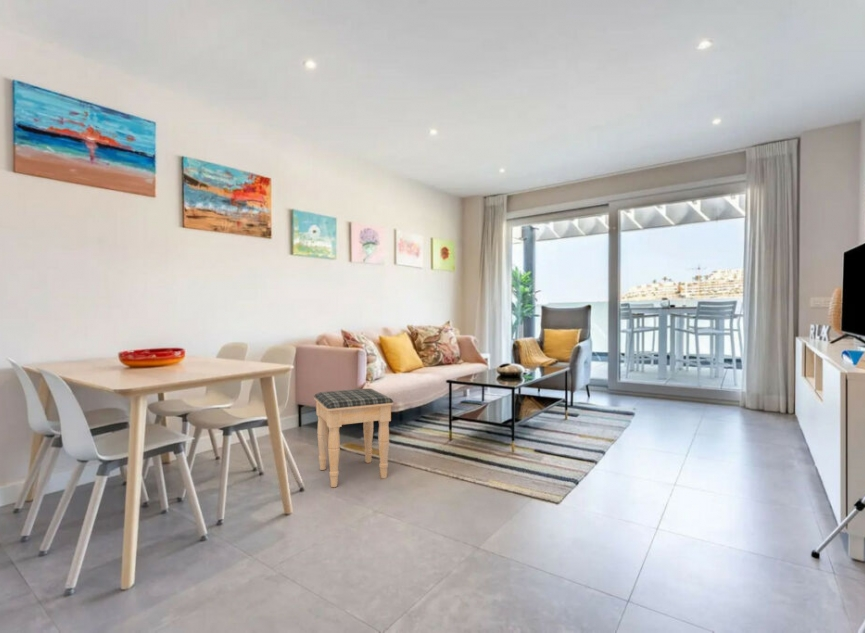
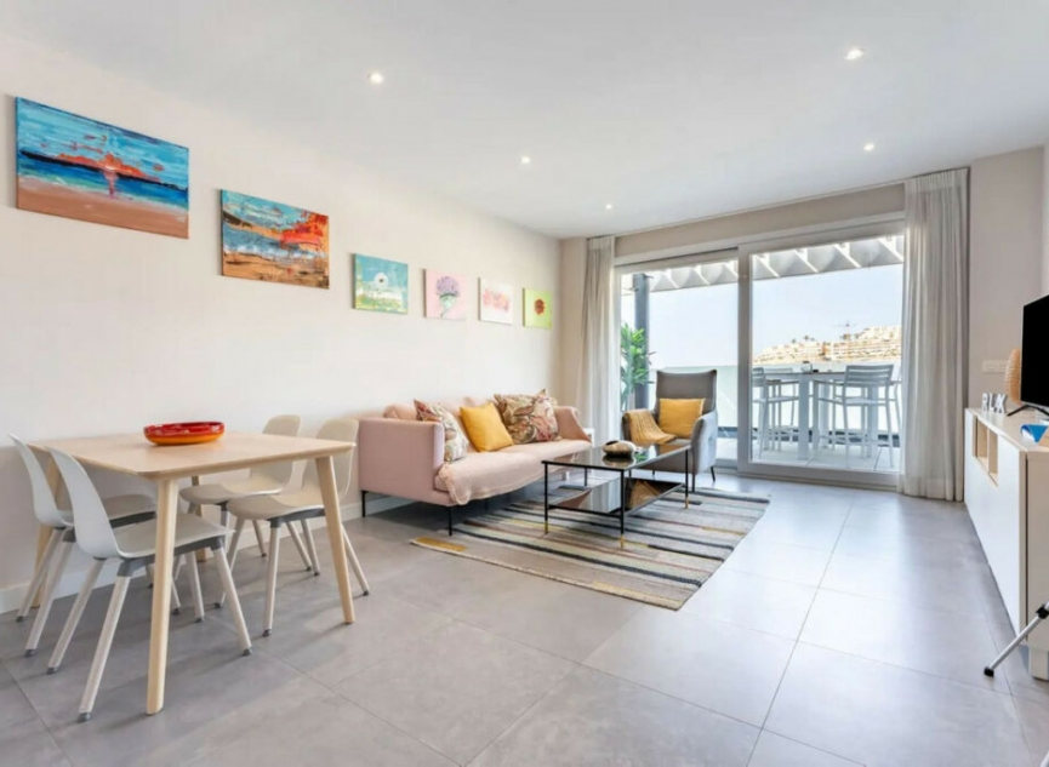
- footstool (352, 423)
